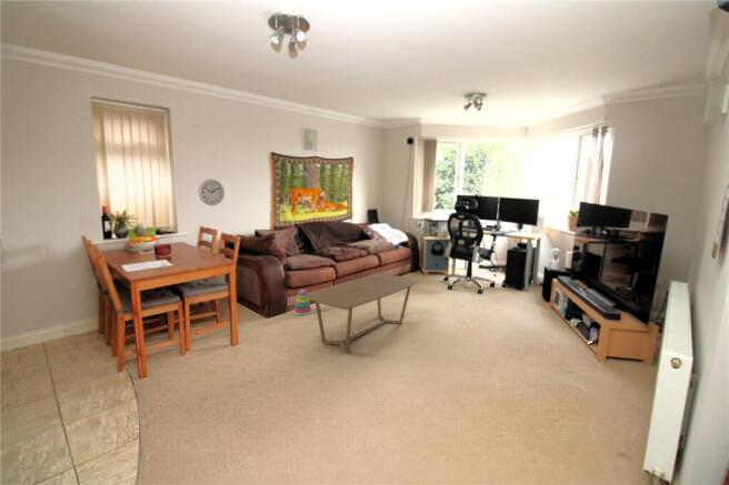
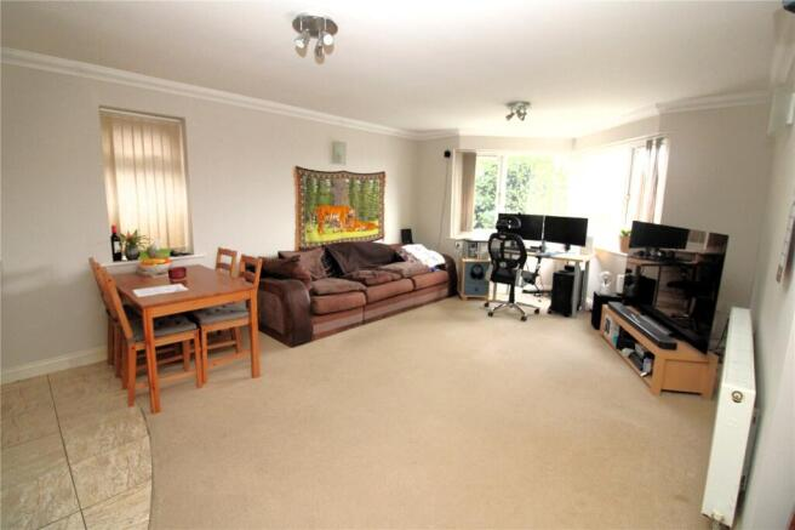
- coffee table (364, 303)
- stacking toy (302, 301)
- wall clock (211, 192)
